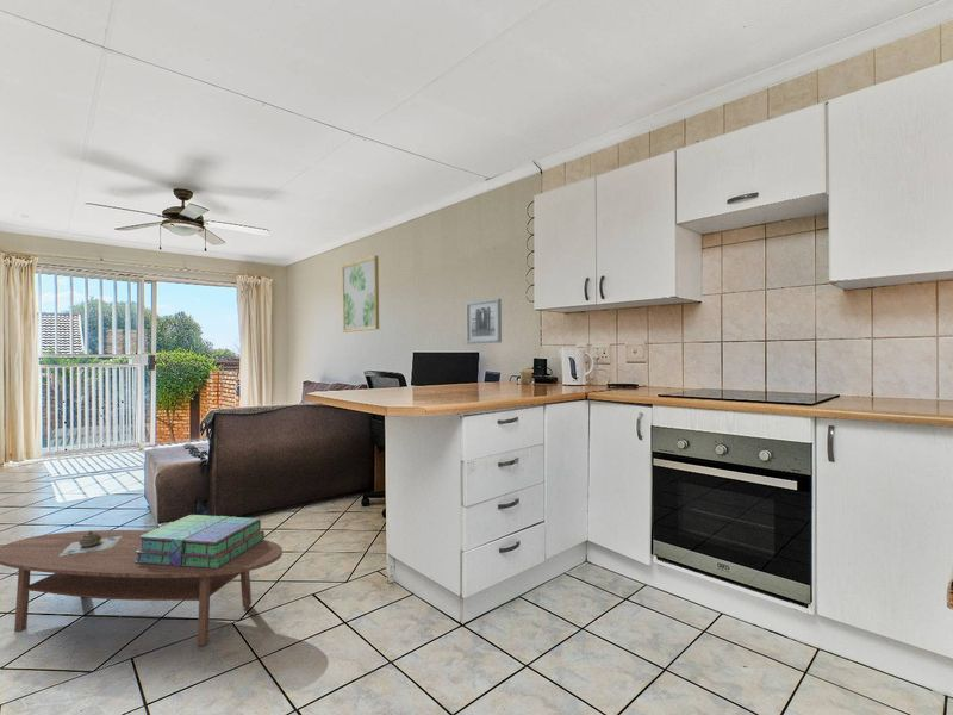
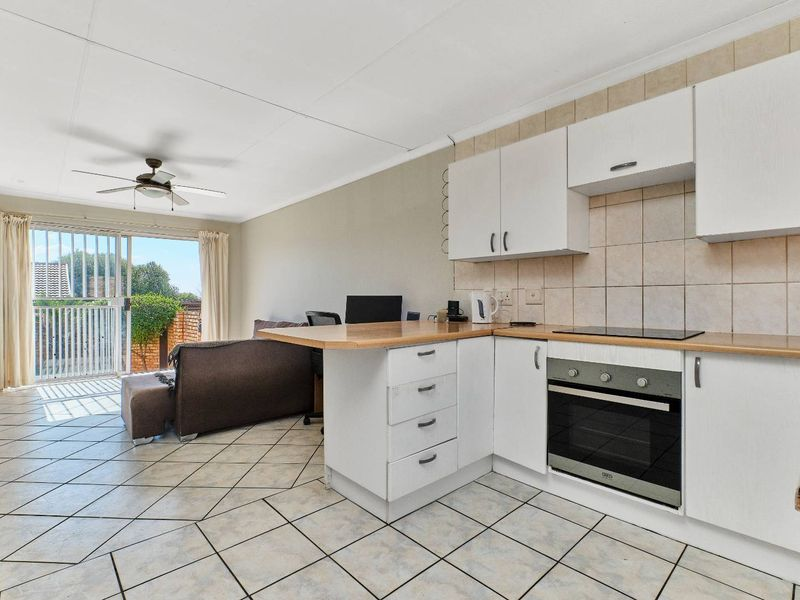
- stack of books (203, 537)
- decorative bowl (92, 537)
- wall art (359, 296)
- wall art (482, 322)
- coffee table (138, 583)
